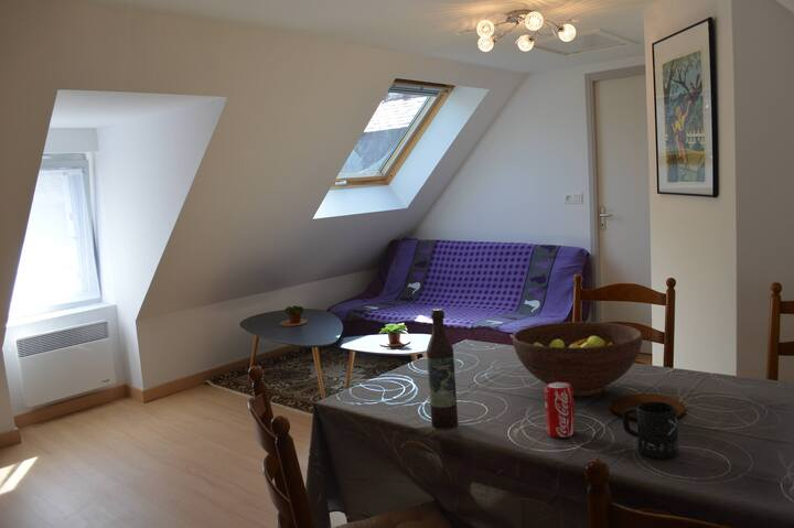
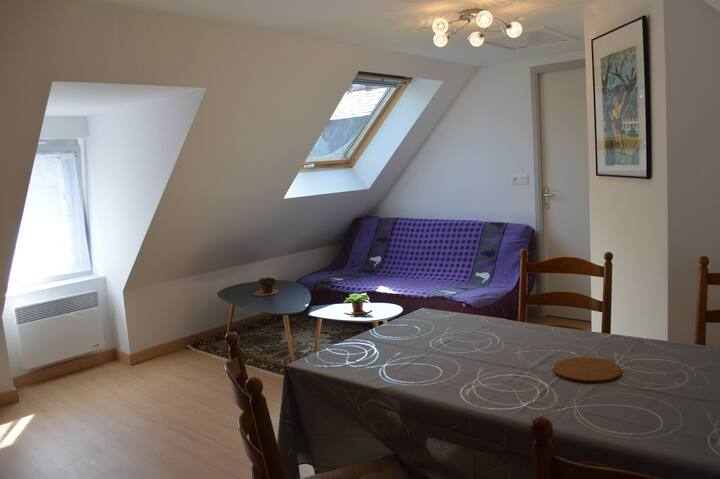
- beverage can (559, 409)
- wine bottle (441, 367)
- mug (648, 428)
- fruit bowl (577, 362)
